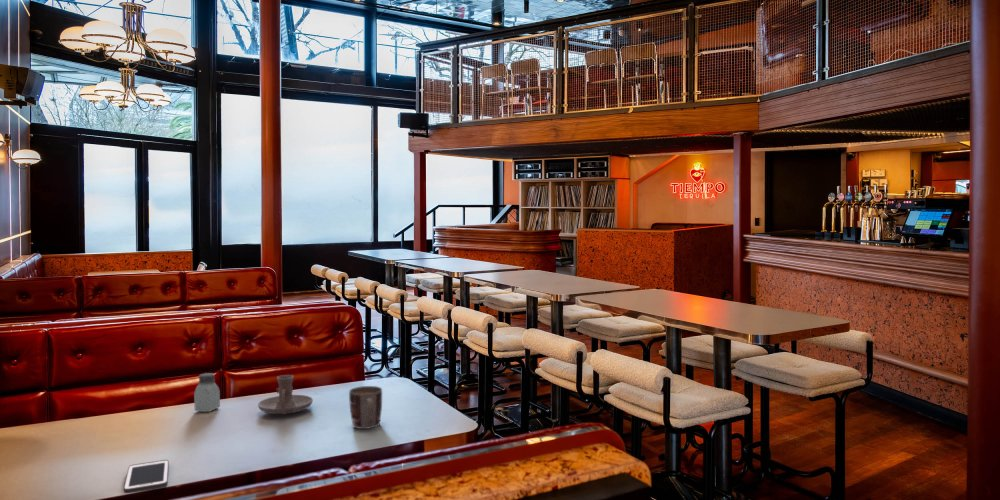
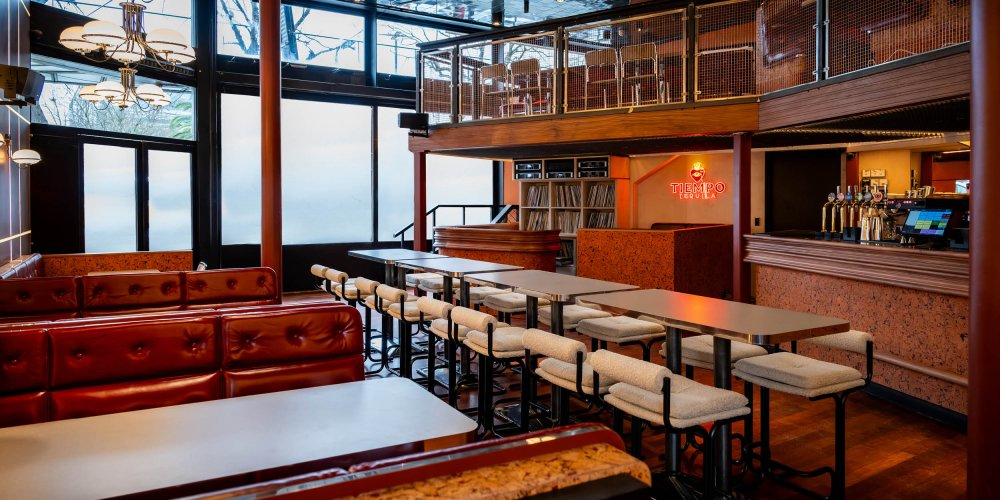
- saltshaker (207, 392)
- cell phone (147, 475)
- mug (367, 409)
- candle holder (285, 395)
